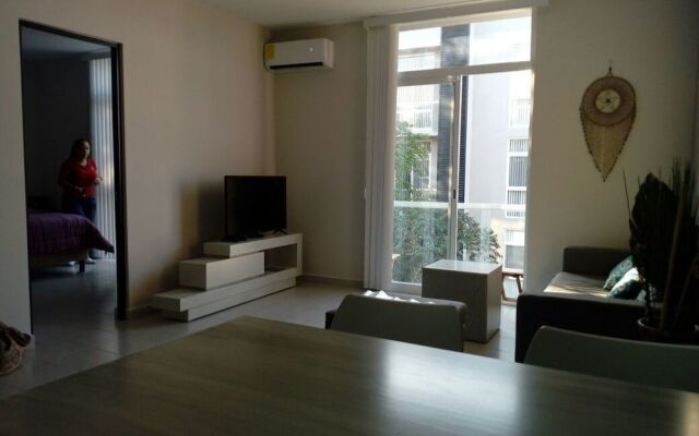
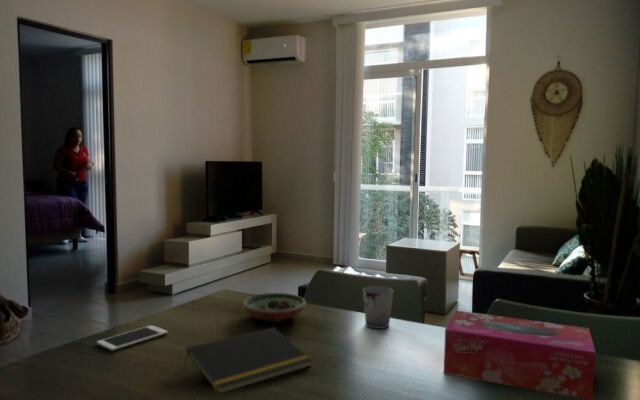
+ decorative bowl (274, 309)
+ notepad (249, 356)
+ cup (378, 309)
+ cell phone (133, 337)
+ tissue box (516, 350)
